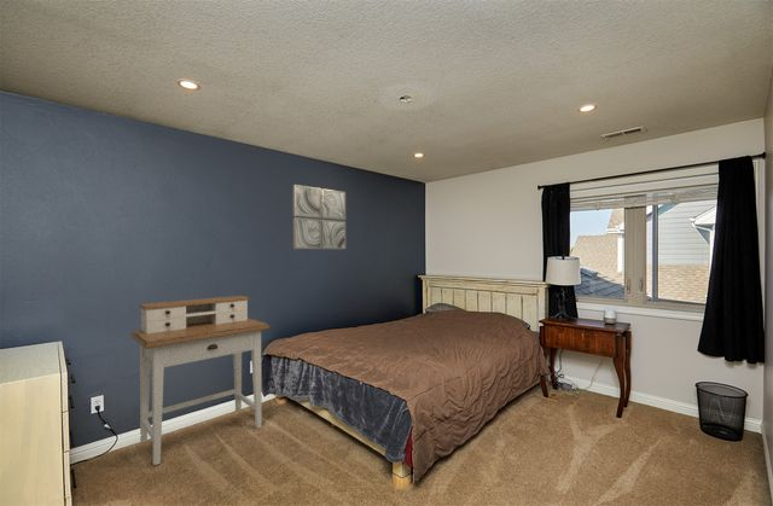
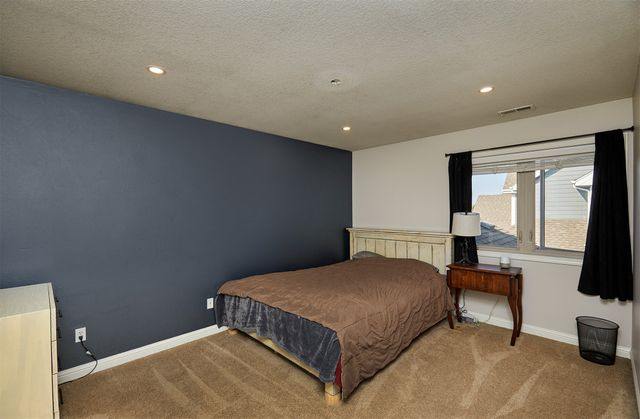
- desk (203, 359)
- wall art (321, 217)
